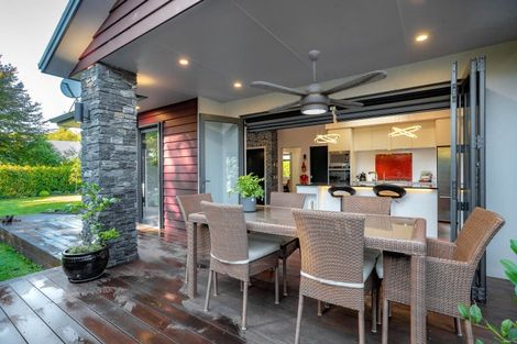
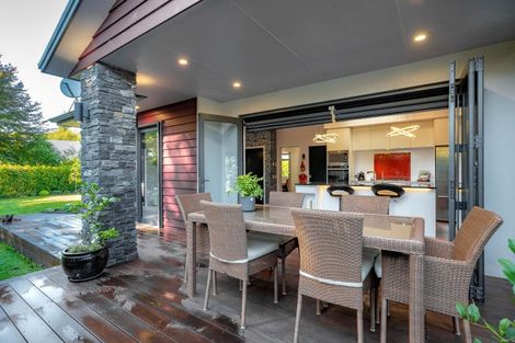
- ceiling fan (314, 82)
